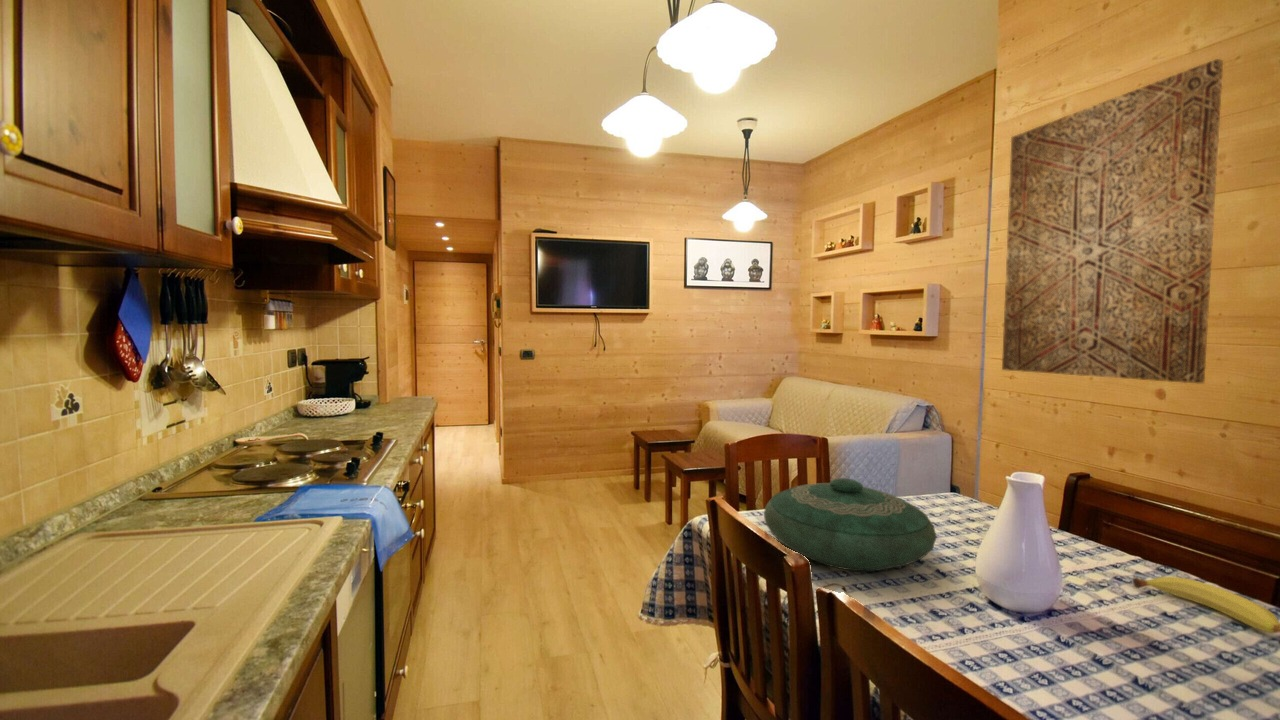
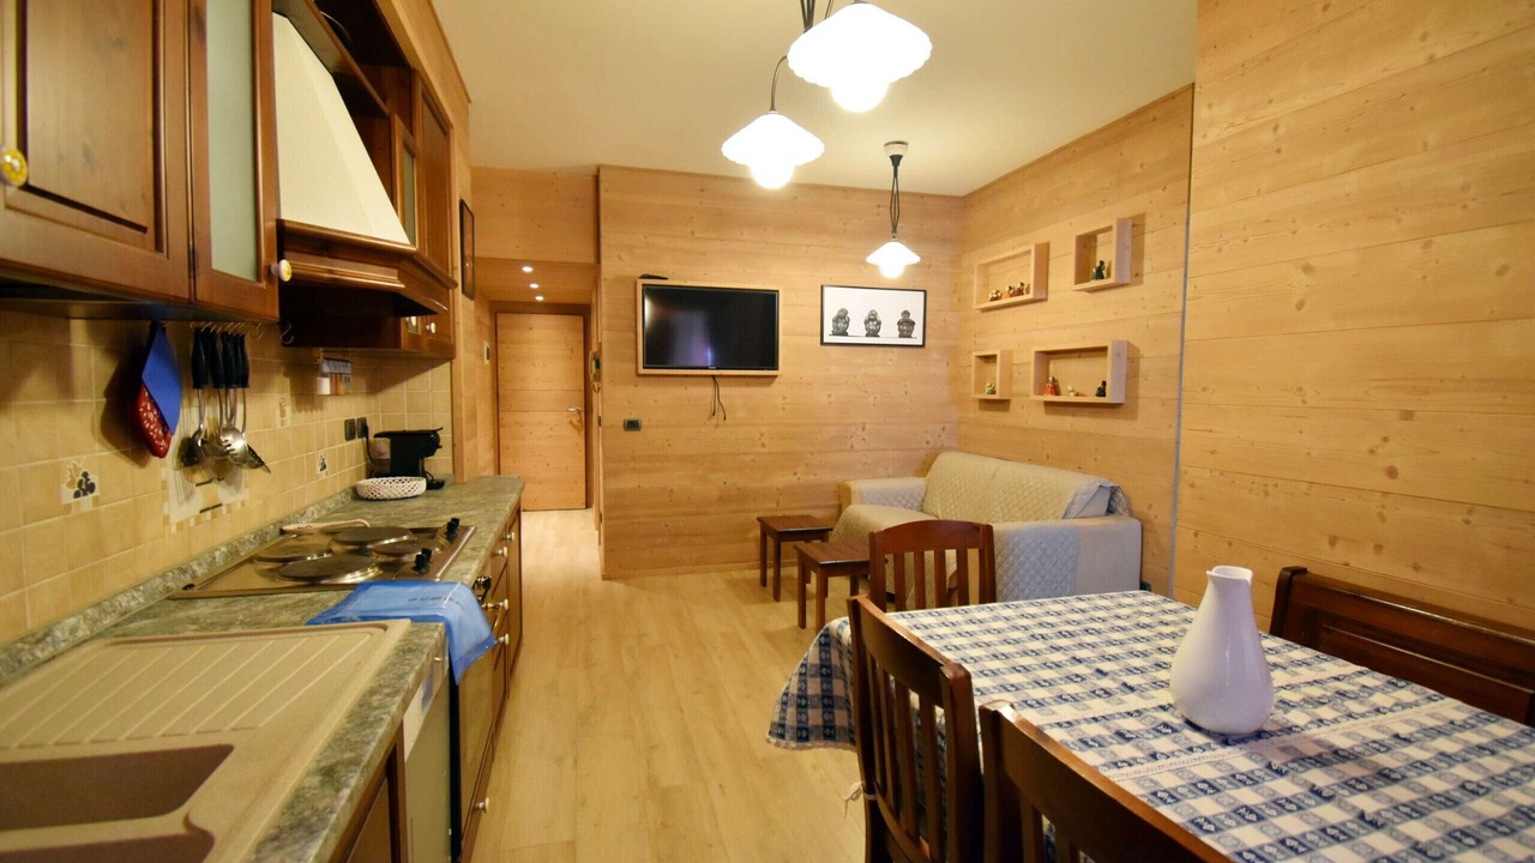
- wall art (1093, 241)
- decorative bowl (845, 515)
- fruit (1207, 600)
